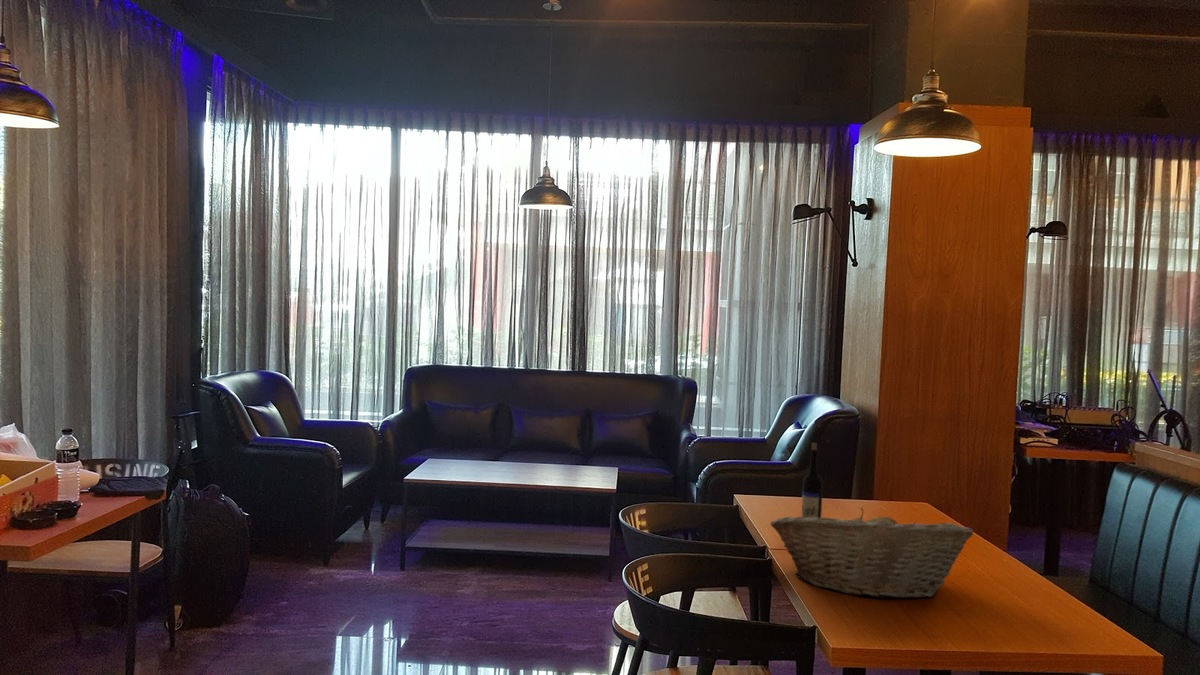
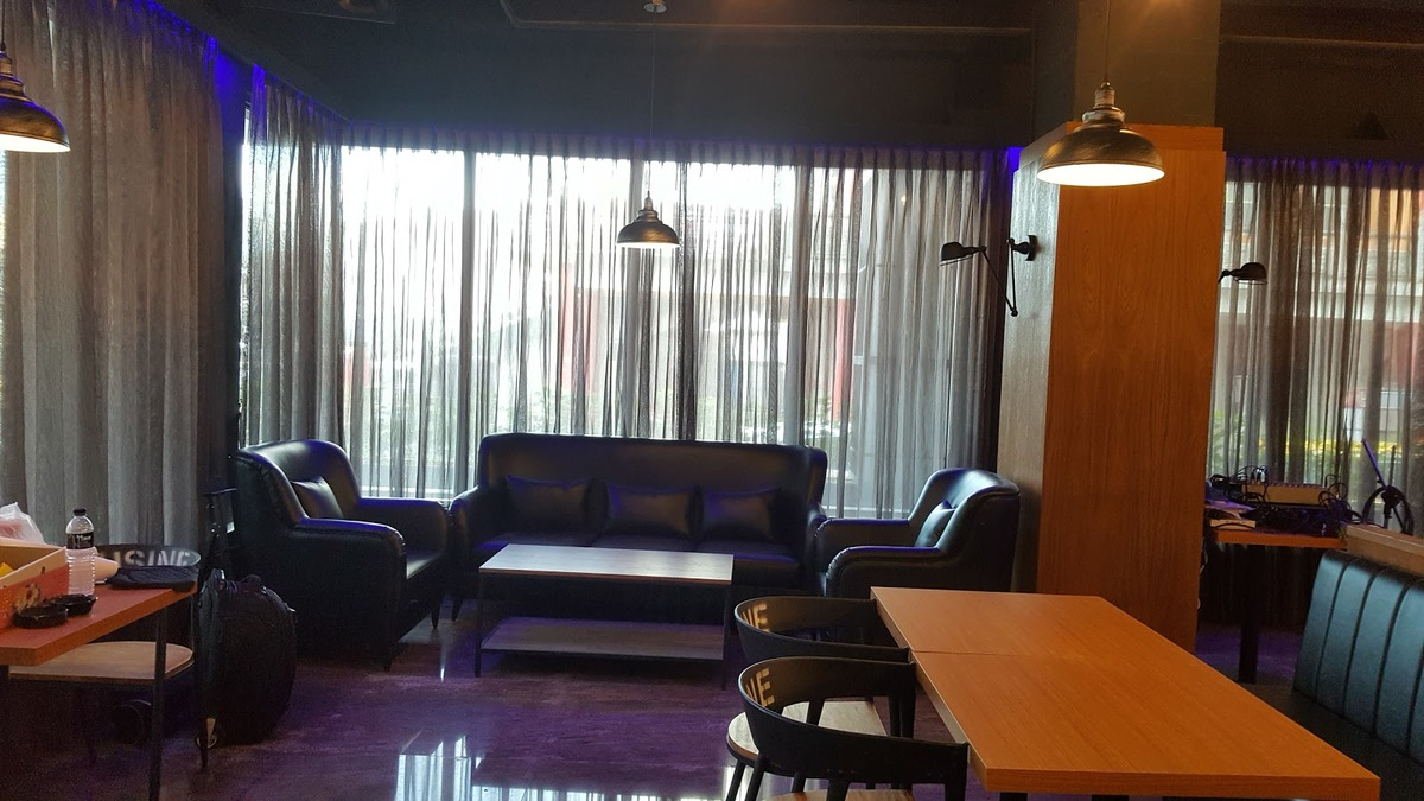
- fruit basket (868, 543)
- wine bottle (812, 491)
